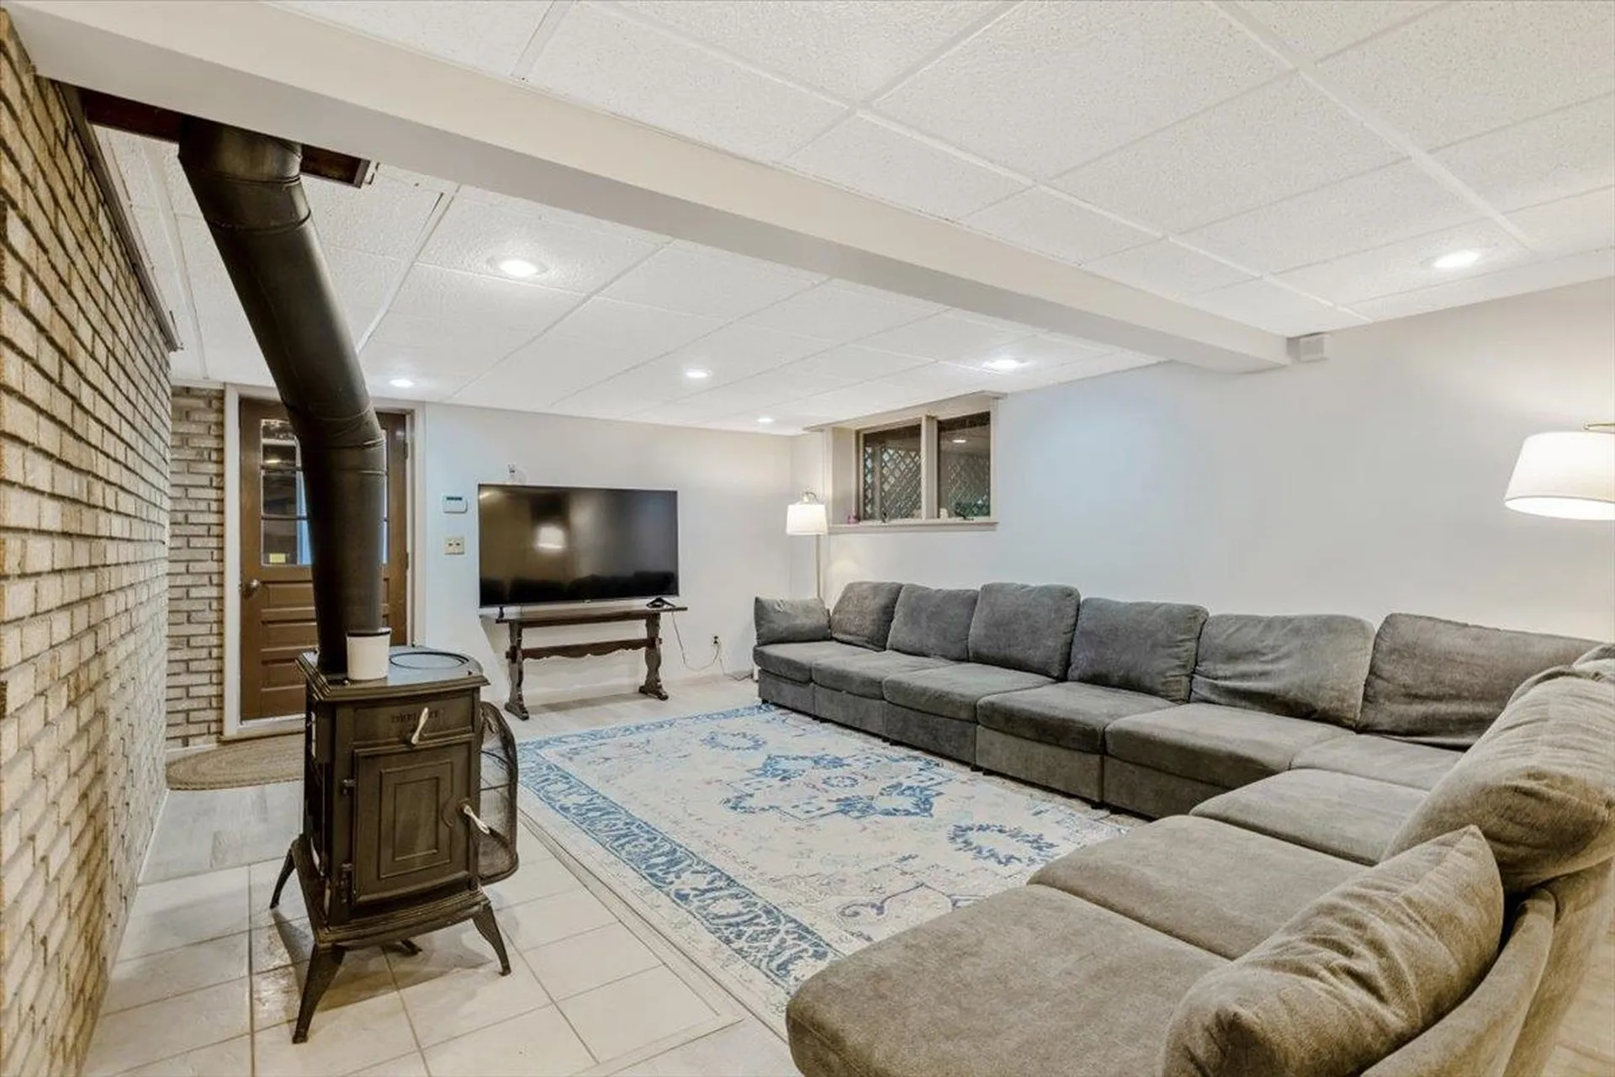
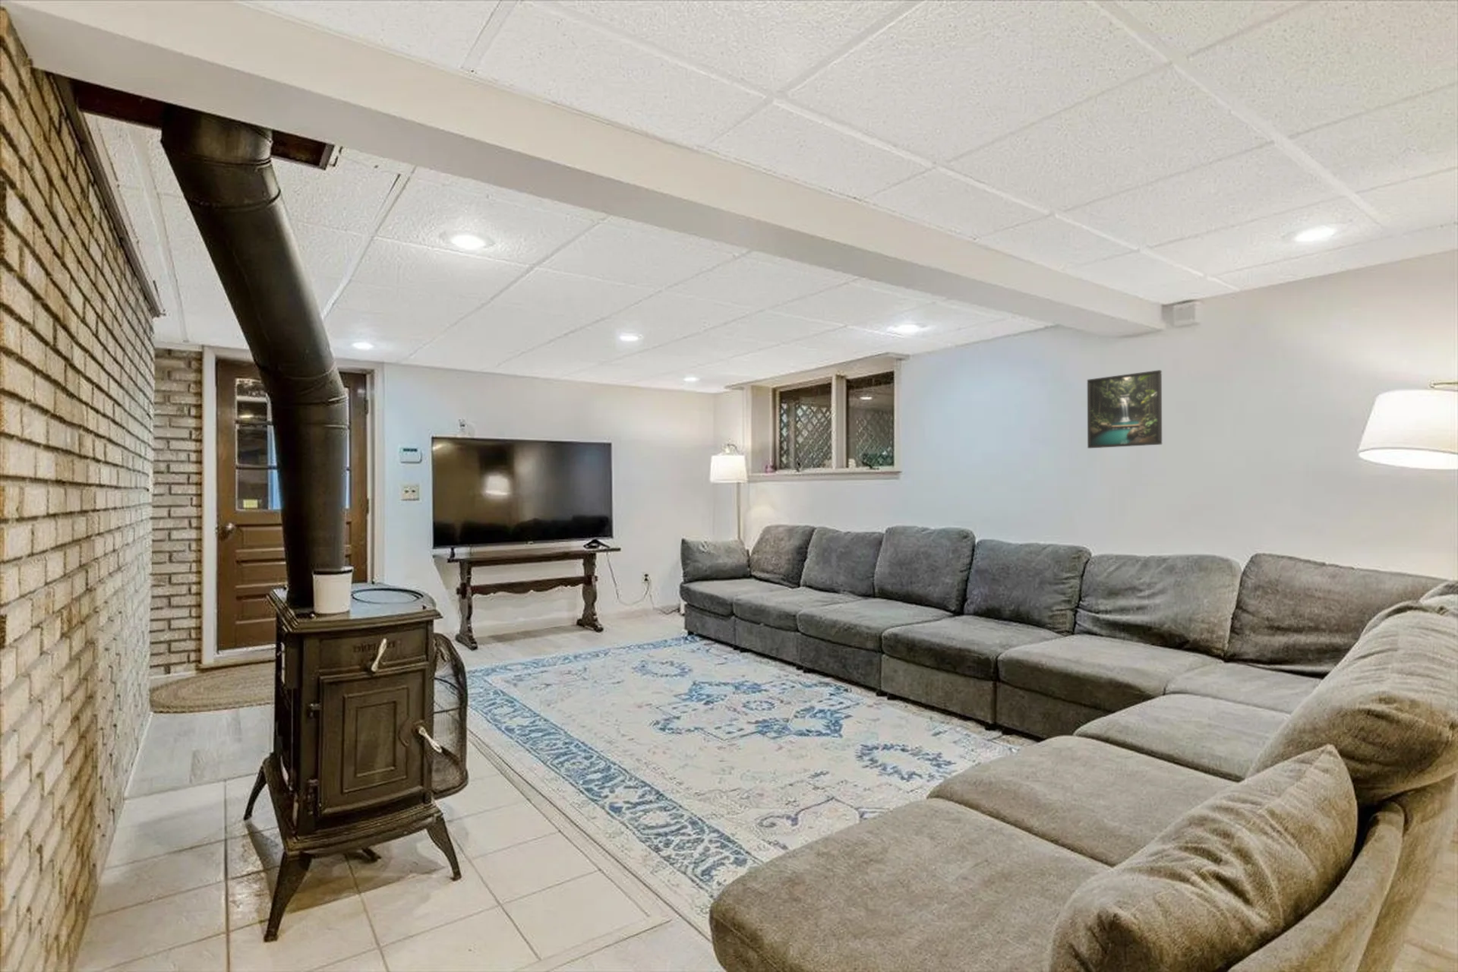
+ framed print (1123, 410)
